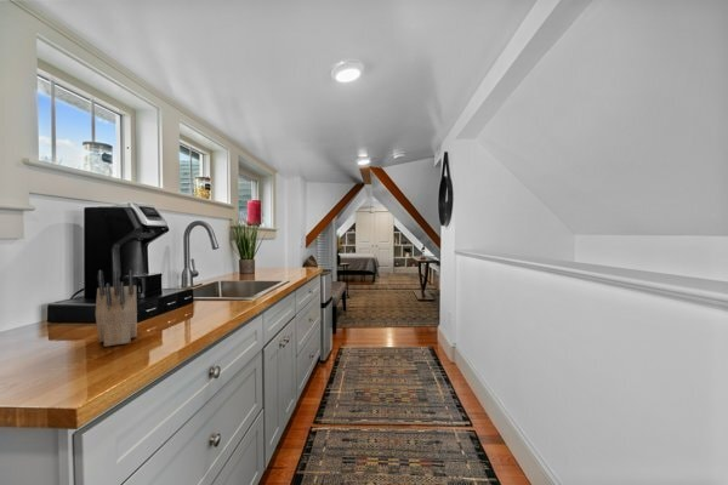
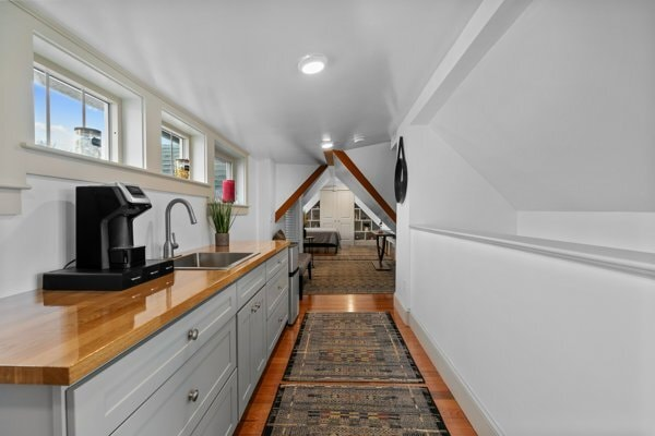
- knife block (118, 303)
